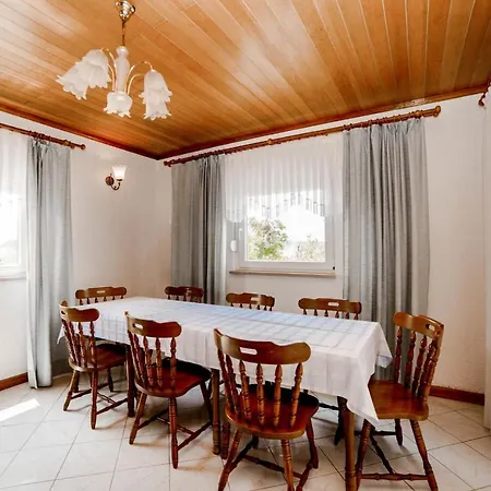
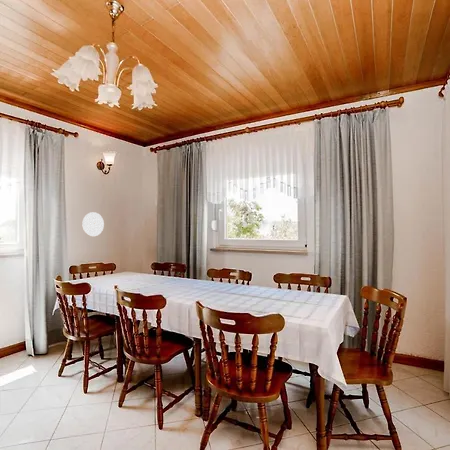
+ wall clock (93, 224)
